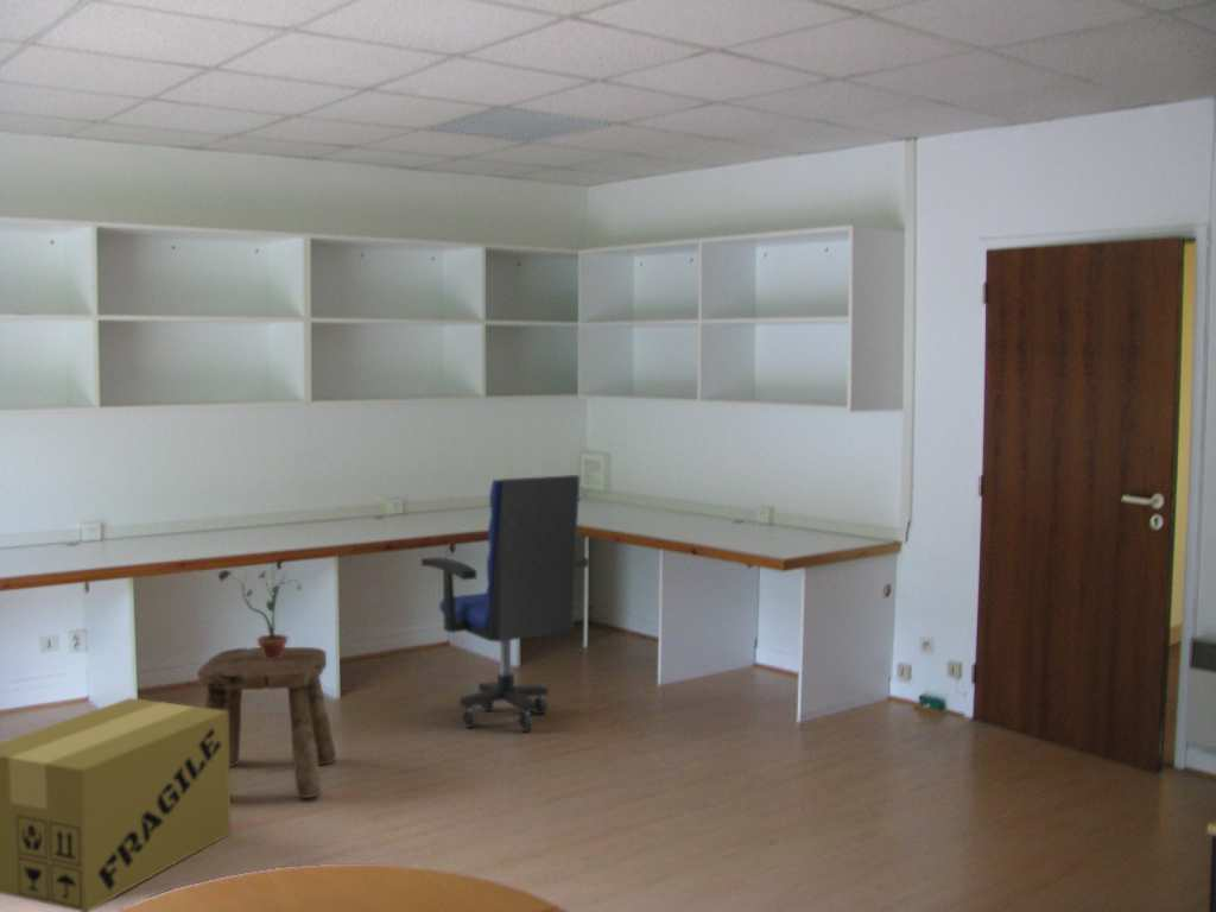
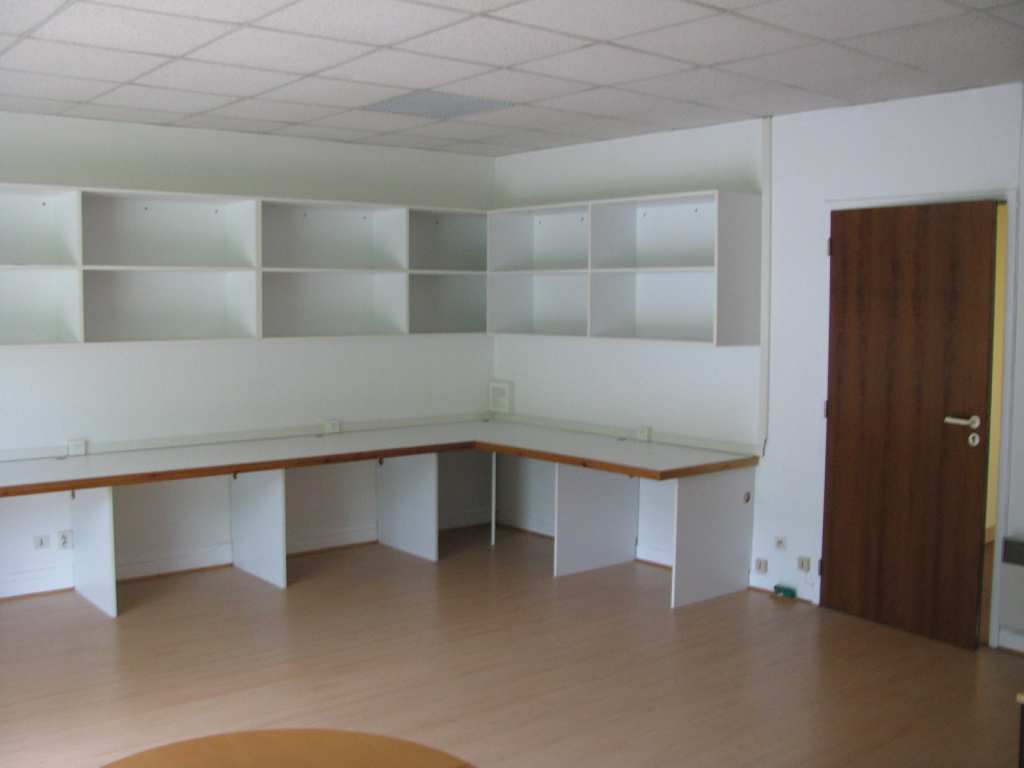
- potted plant (262, 612)
- office chair (511, 598)
- stool (290, 718)
- cardboard box (109, 794)
